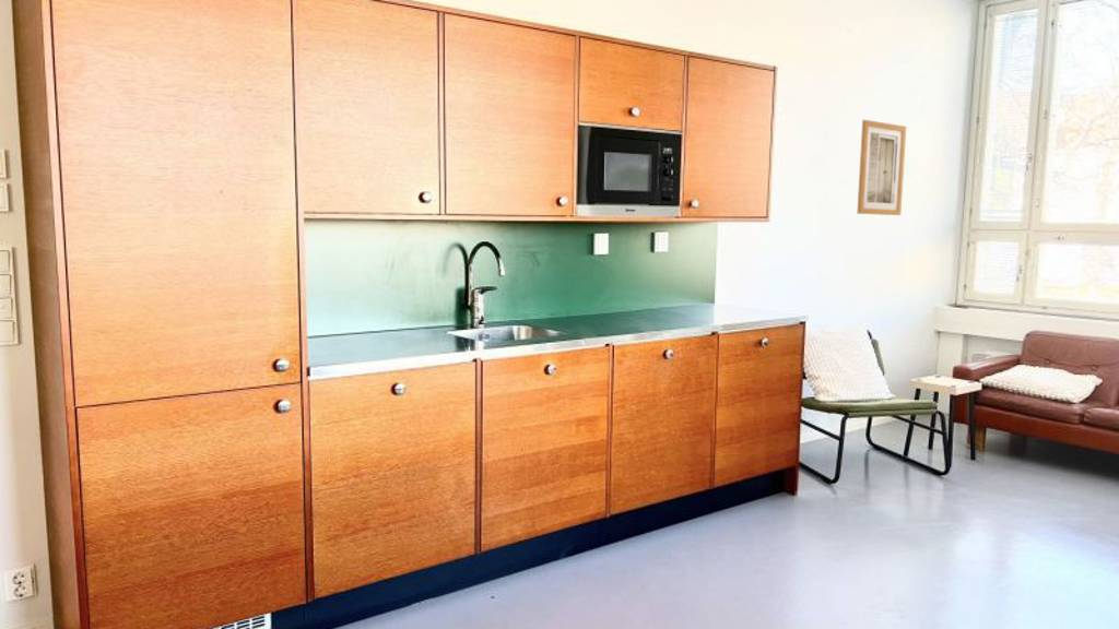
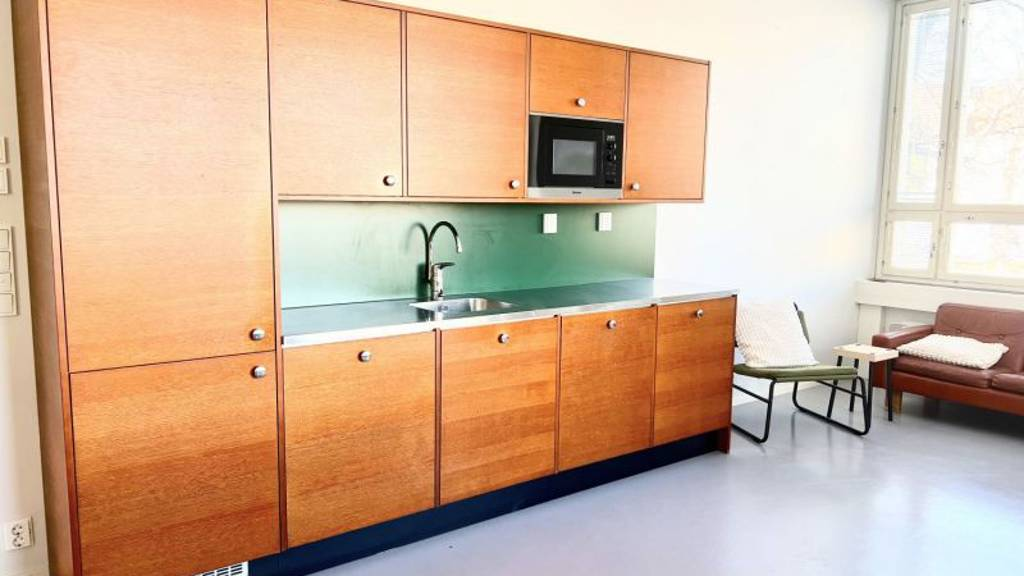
- wall art (882, 168)
